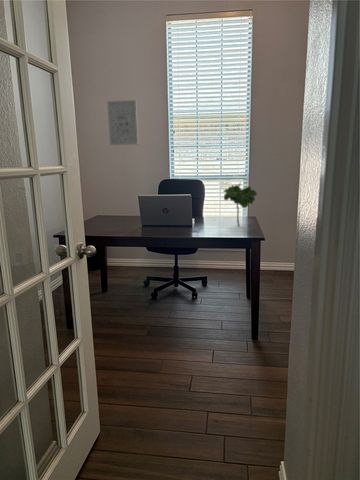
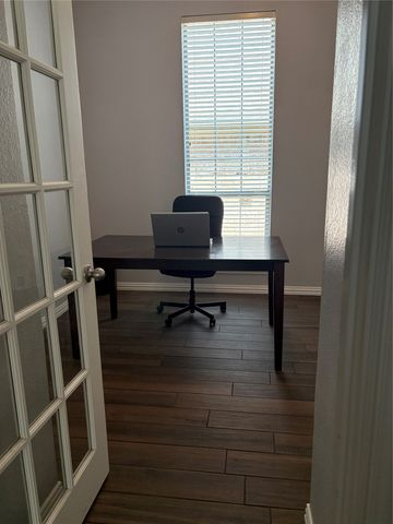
- wall art (122, 123)
- plant (237, 203)
